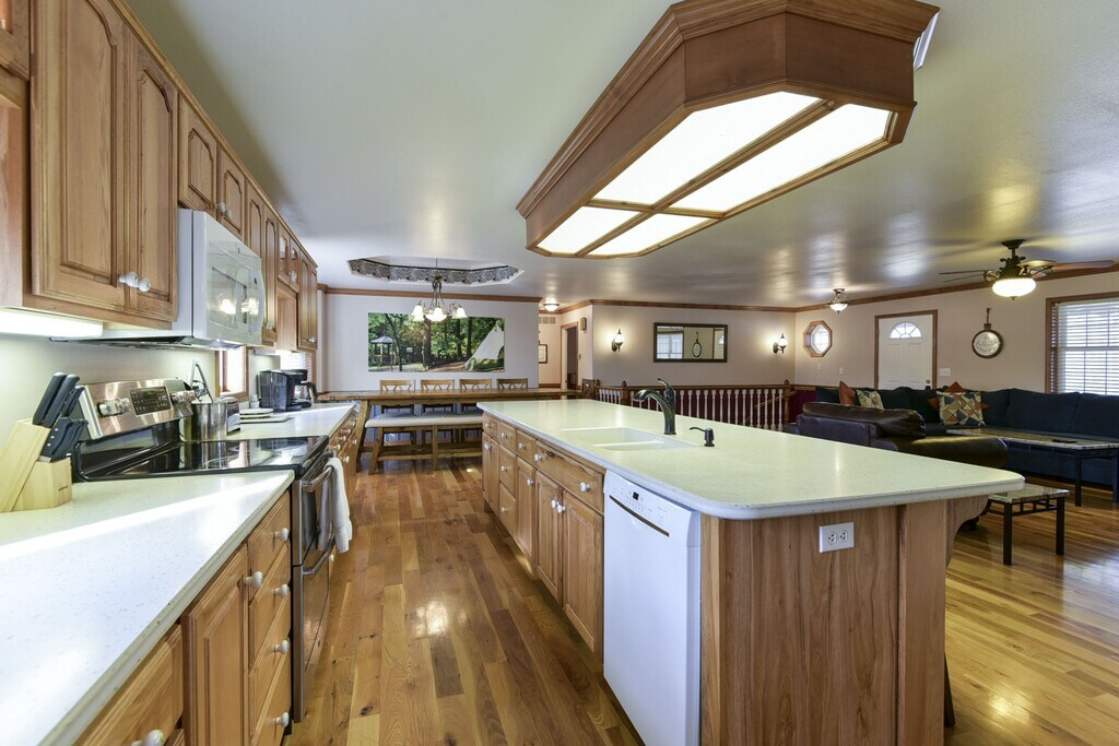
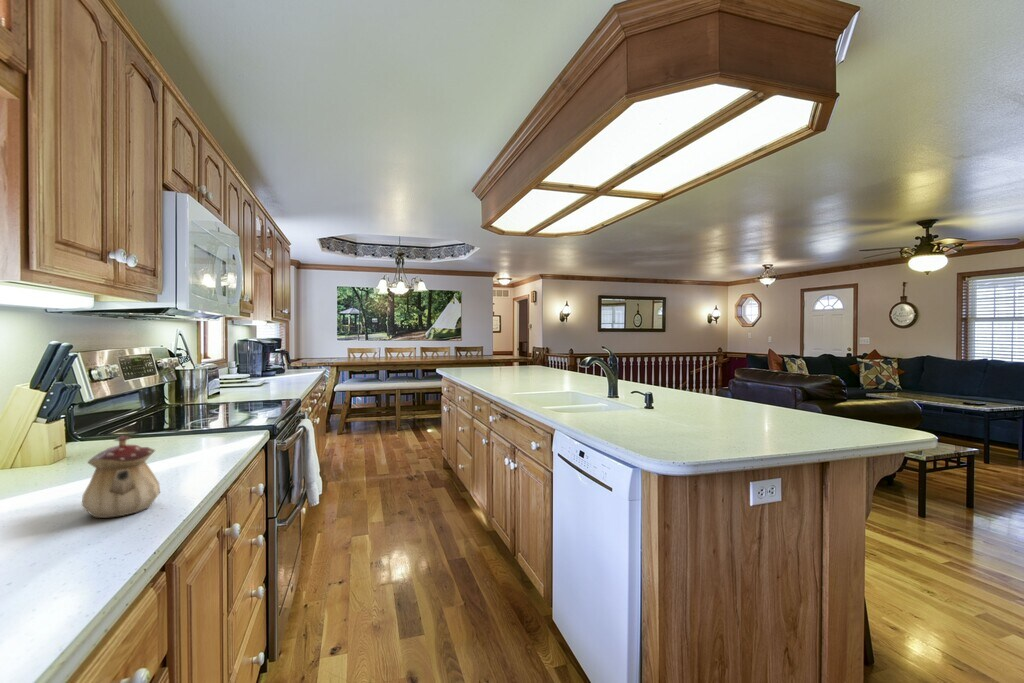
+ teapot (122, 471)
